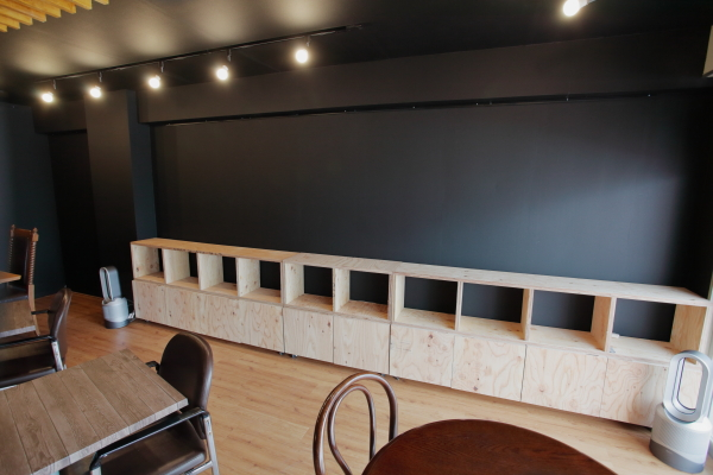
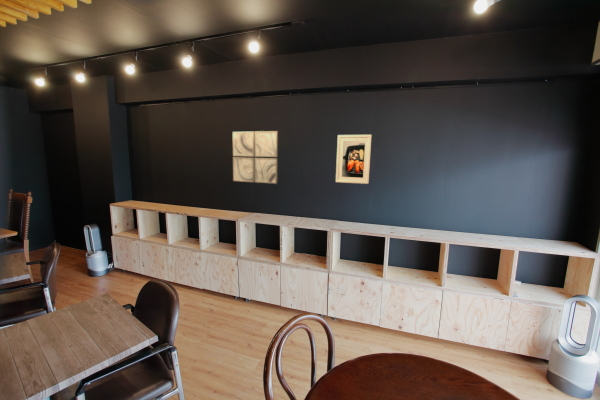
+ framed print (353, 159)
+ wall art (254, 156)
